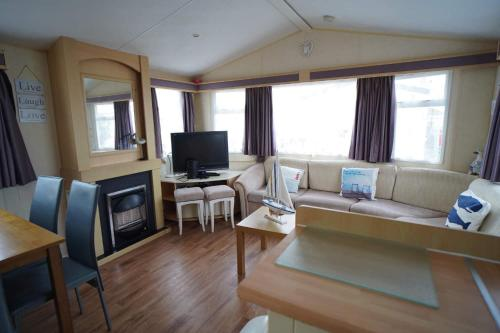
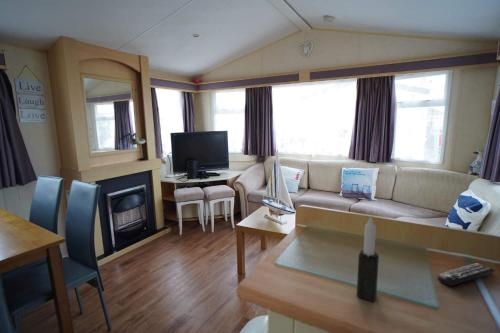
+ candle (368, 256)
+ remote control (466, 274)
